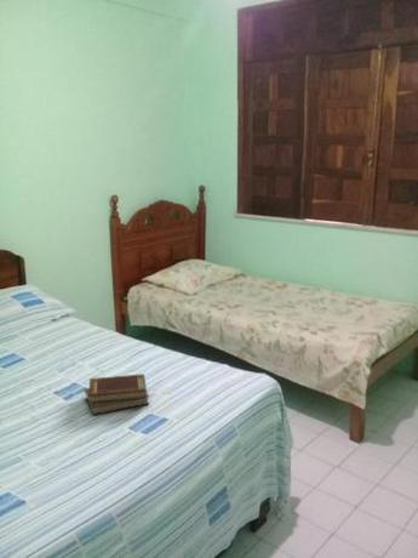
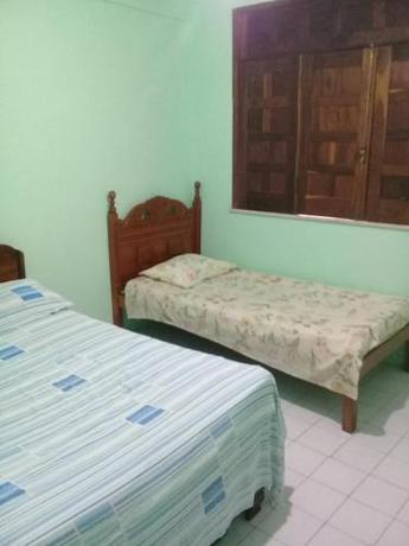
- book set (115, 392)
